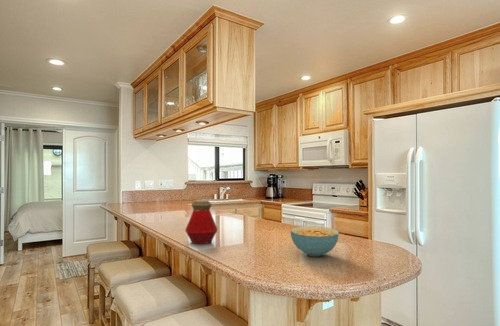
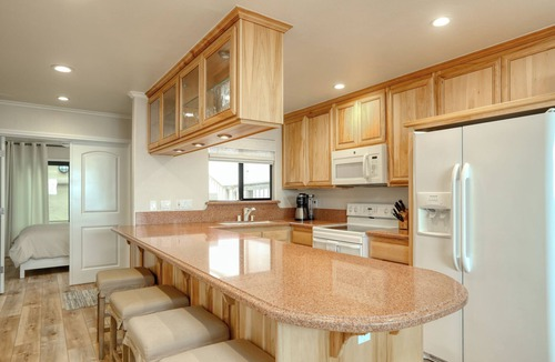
- cereal bowl (314, 242)
- bottle (201, 221)
